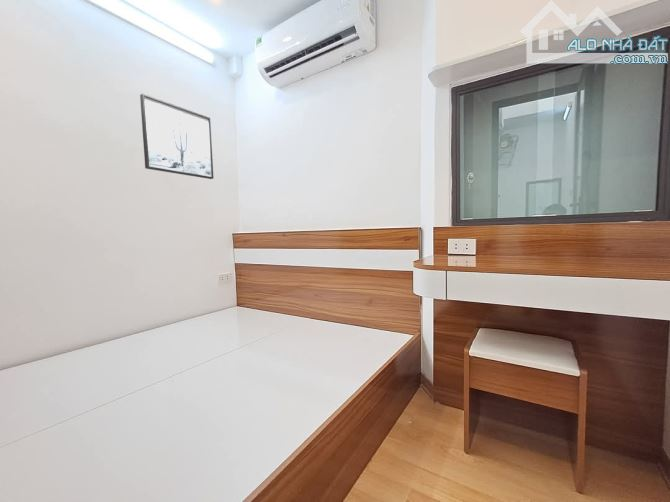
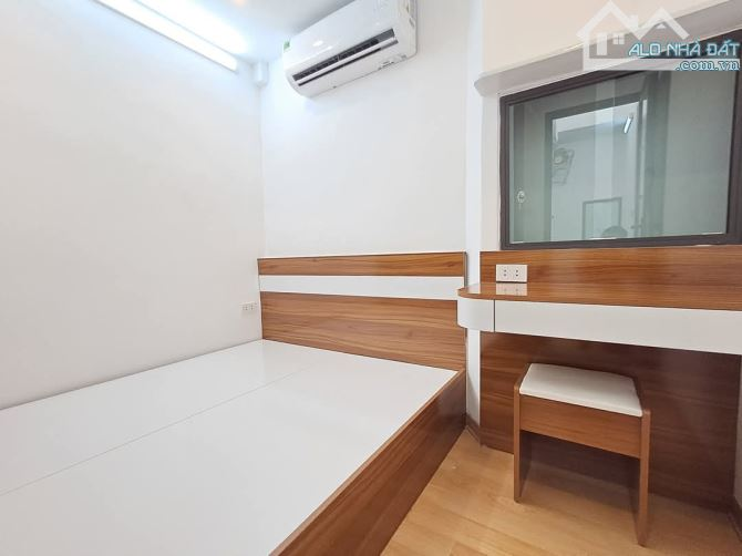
- wall art (180, 141)
